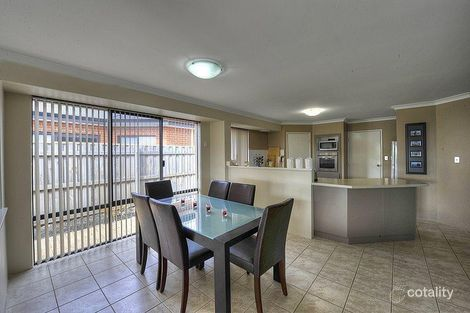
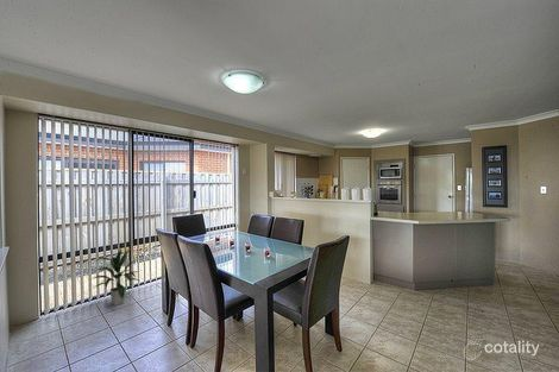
+ indoor plant (117, 276)
